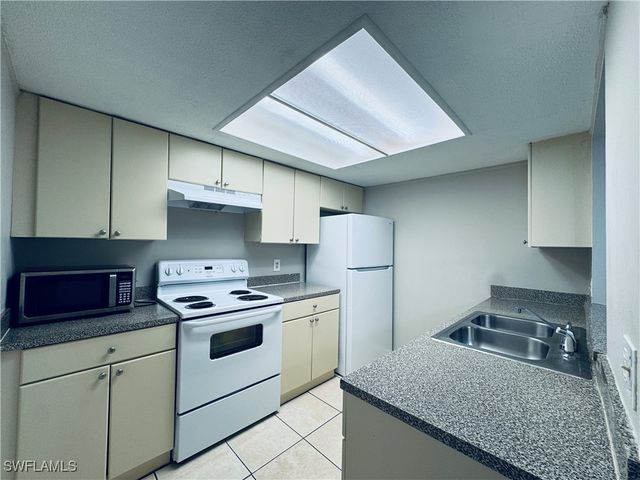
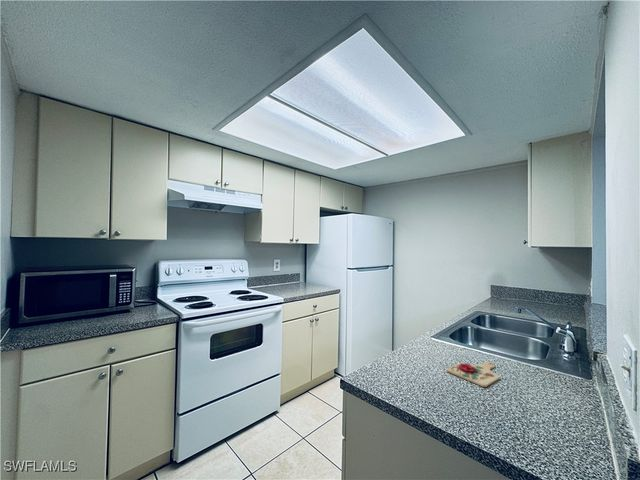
+ cutting board (478, 368)
